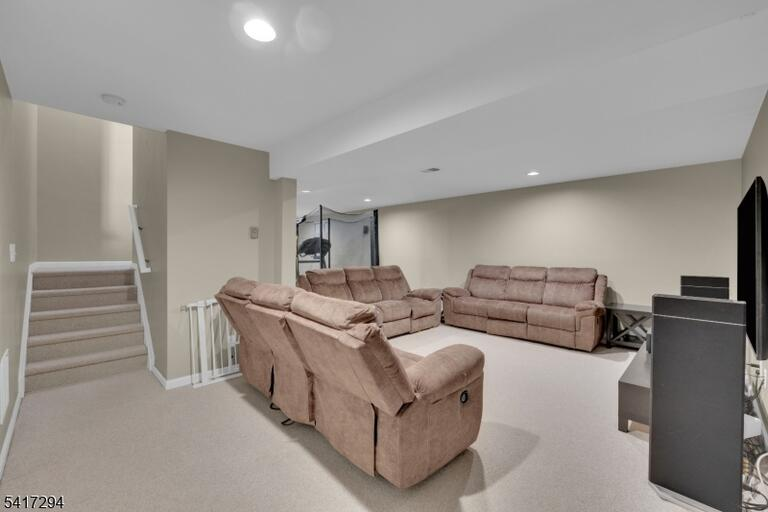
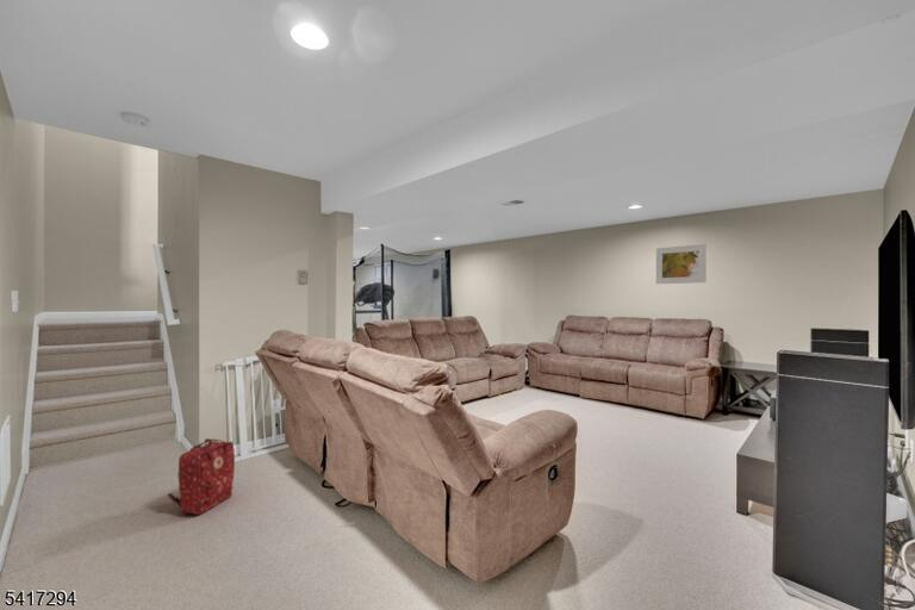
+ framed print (679, 264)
+ backpack (203, 471)
